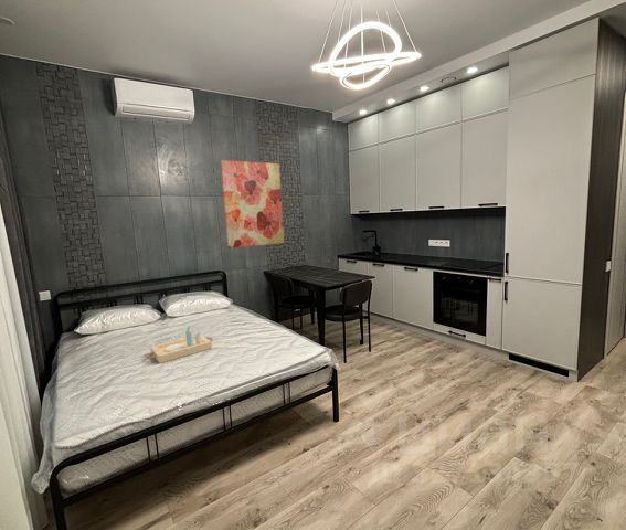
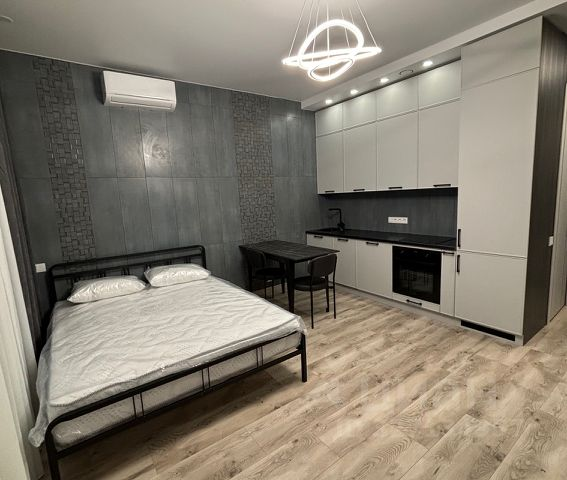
- serving tray (180, 339)
- wall art (254, 204)
